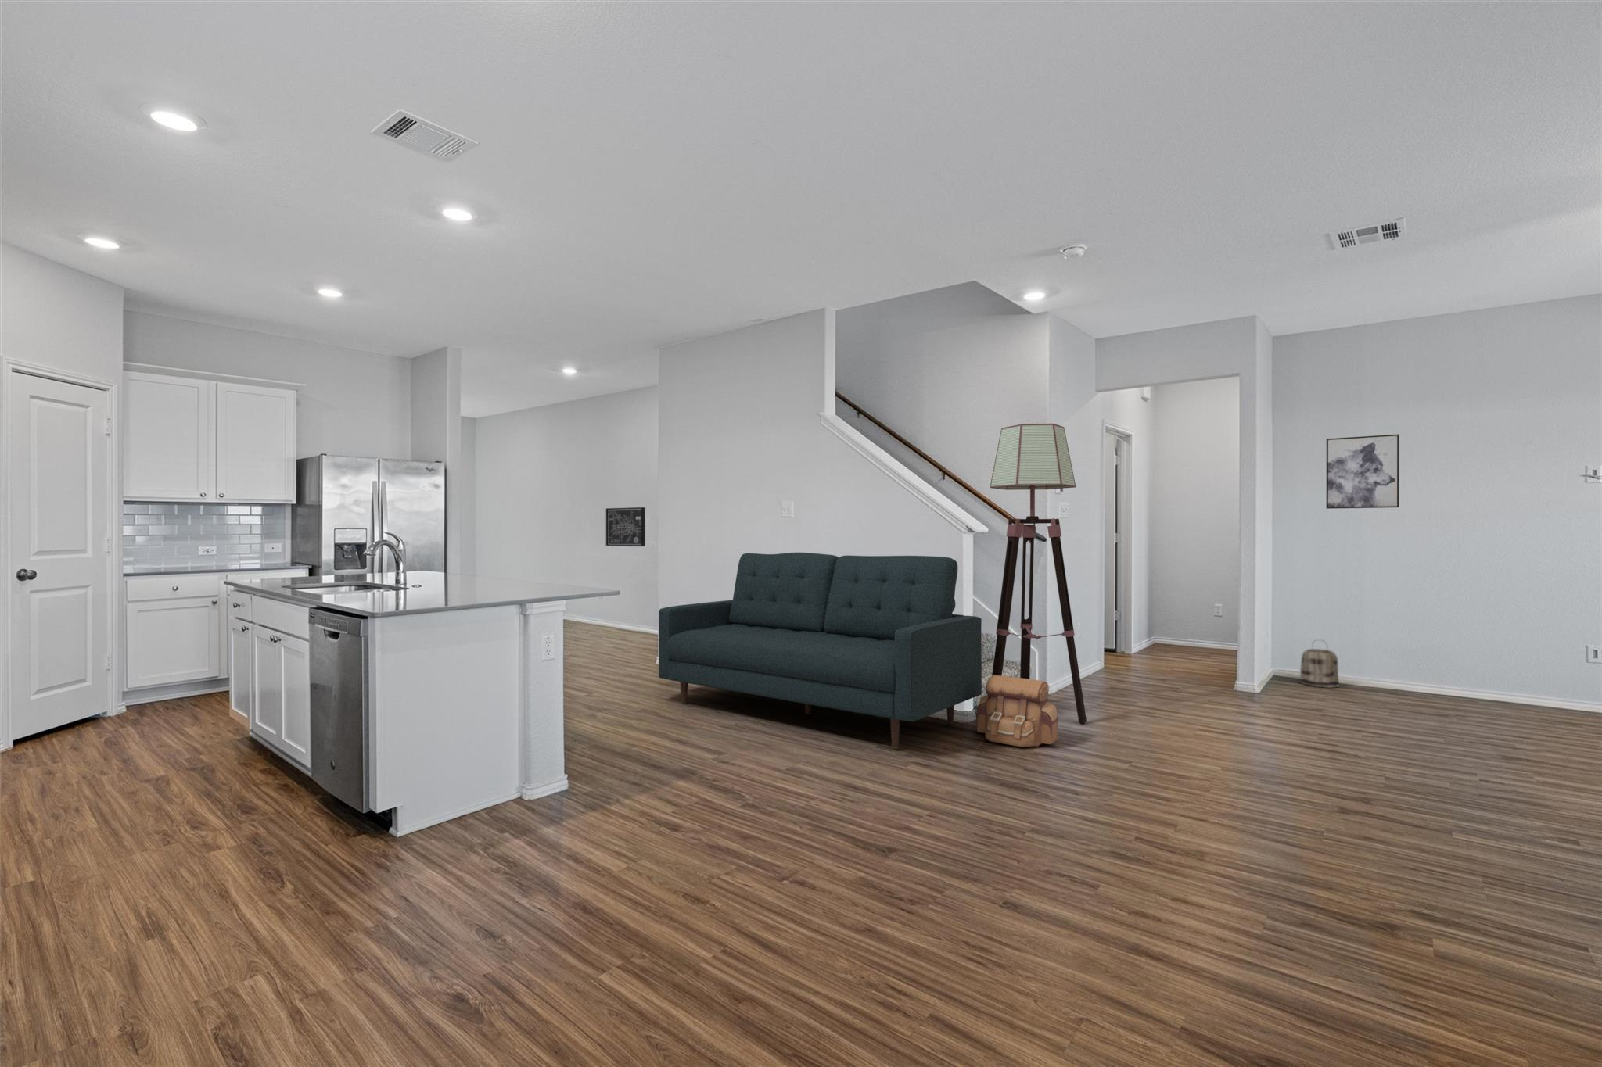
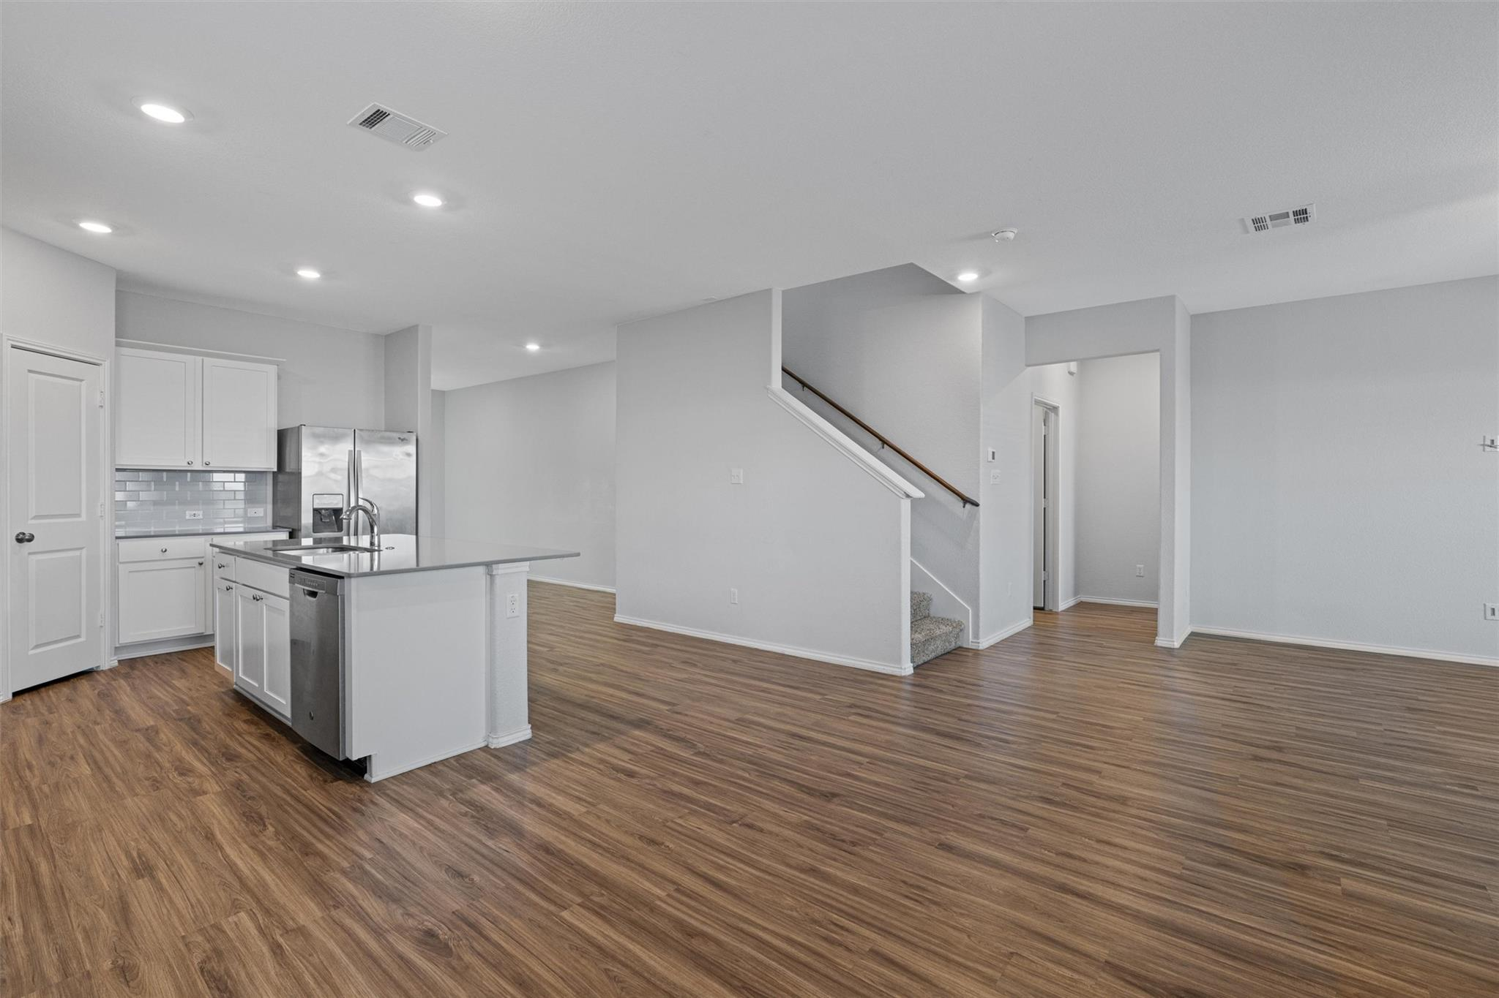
- basket (1319, 661)
- sofa (811, 634)
- backpack (1016, 709)
- floor lamp (1033, 570)
- wall art (1361, 472)
- wall art (625, 526)
